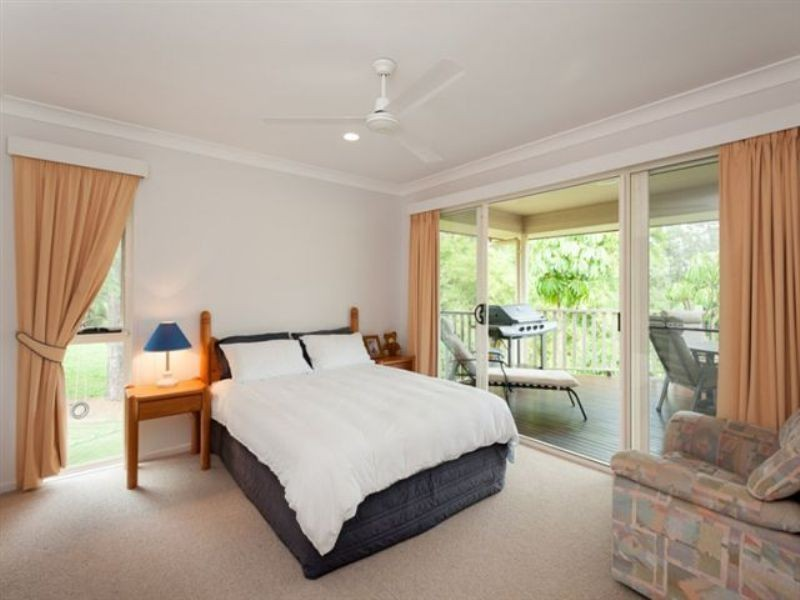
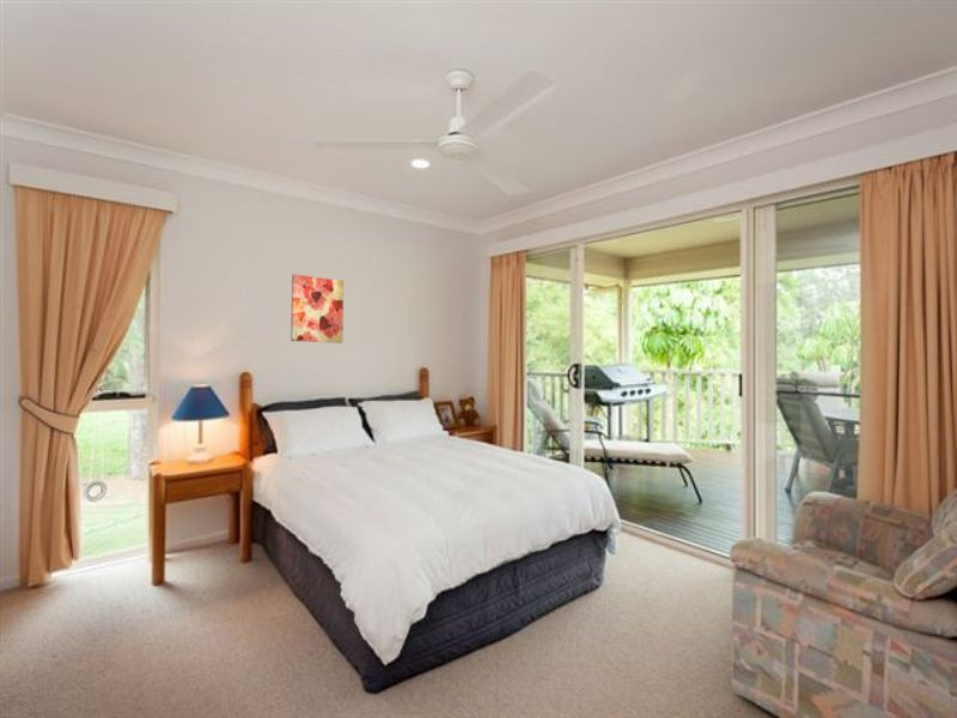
+ wall art (317, 310)
